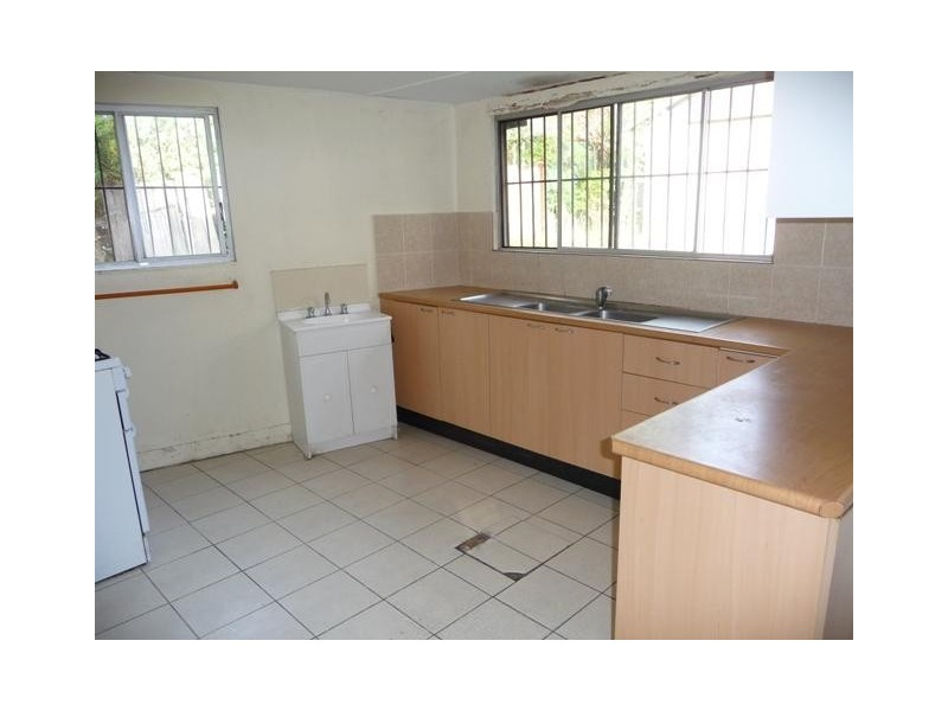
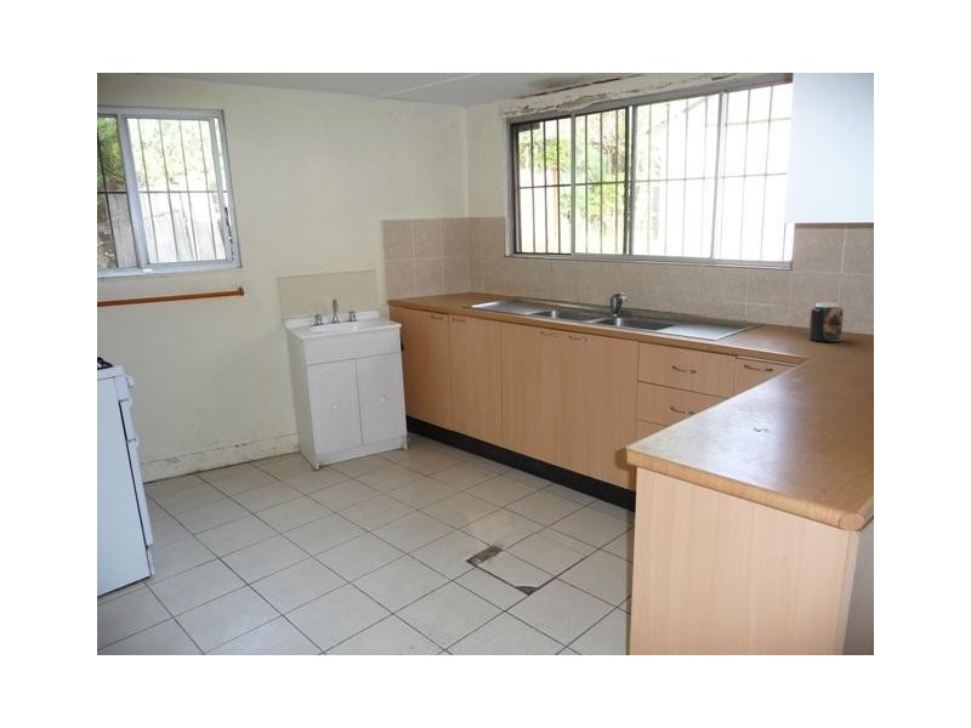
+ jar (825, 322)
